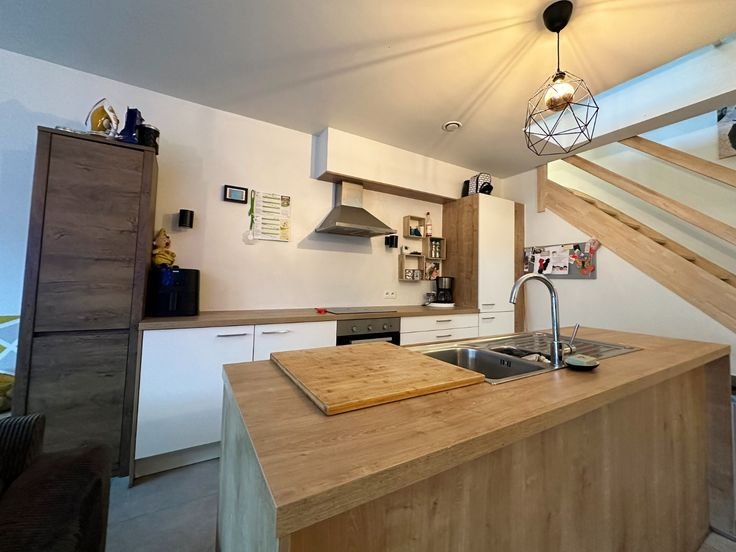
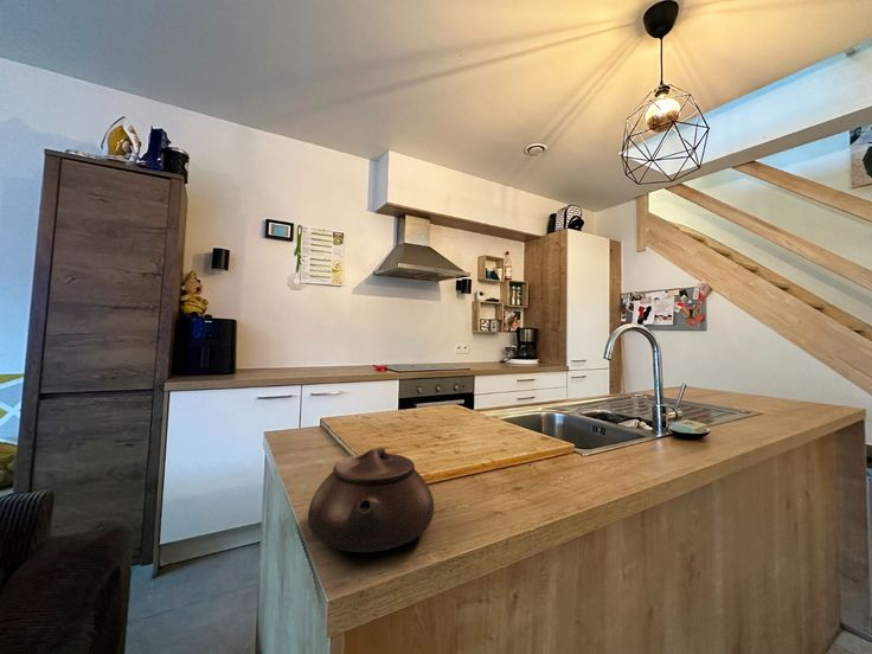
+ teapot (376, 487)
